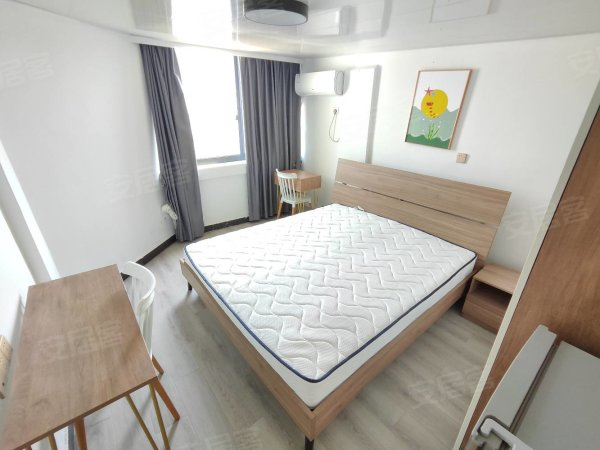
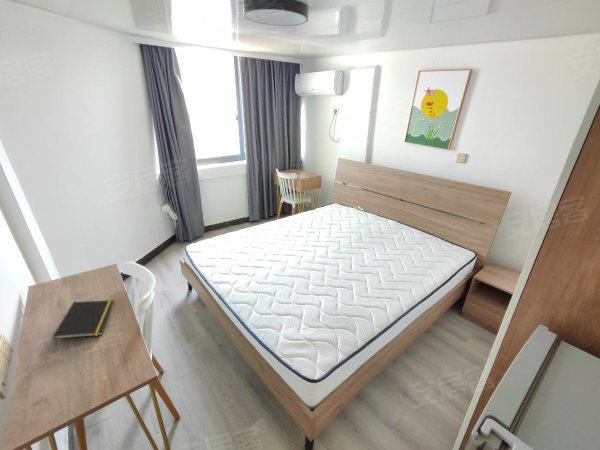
+ notepad (86, 317)
